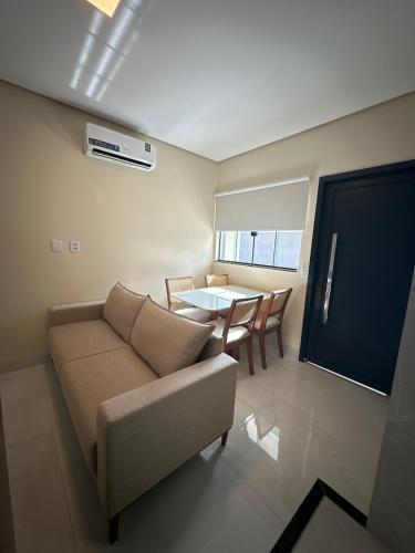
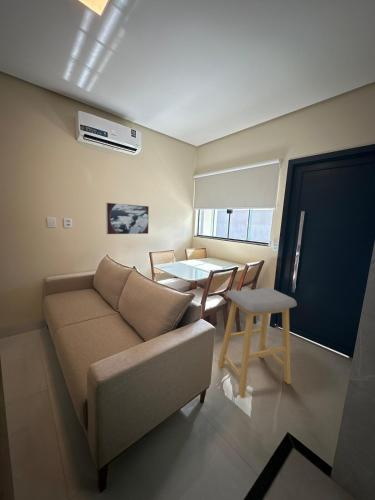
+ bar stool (255, 333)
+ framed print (128, 219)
